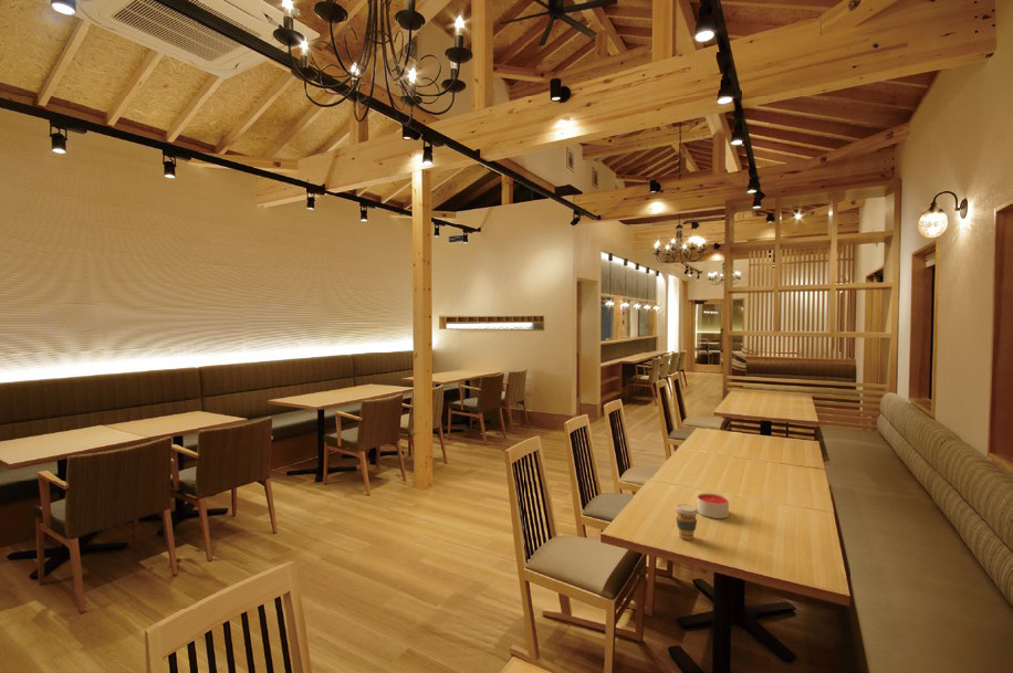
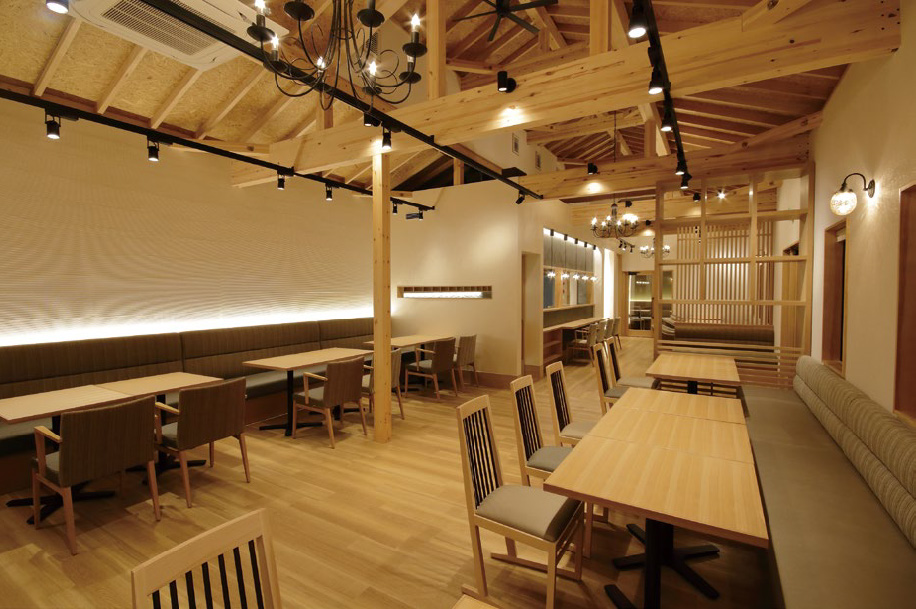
- coffee cup (686, 522)
- candle (712, 505)
